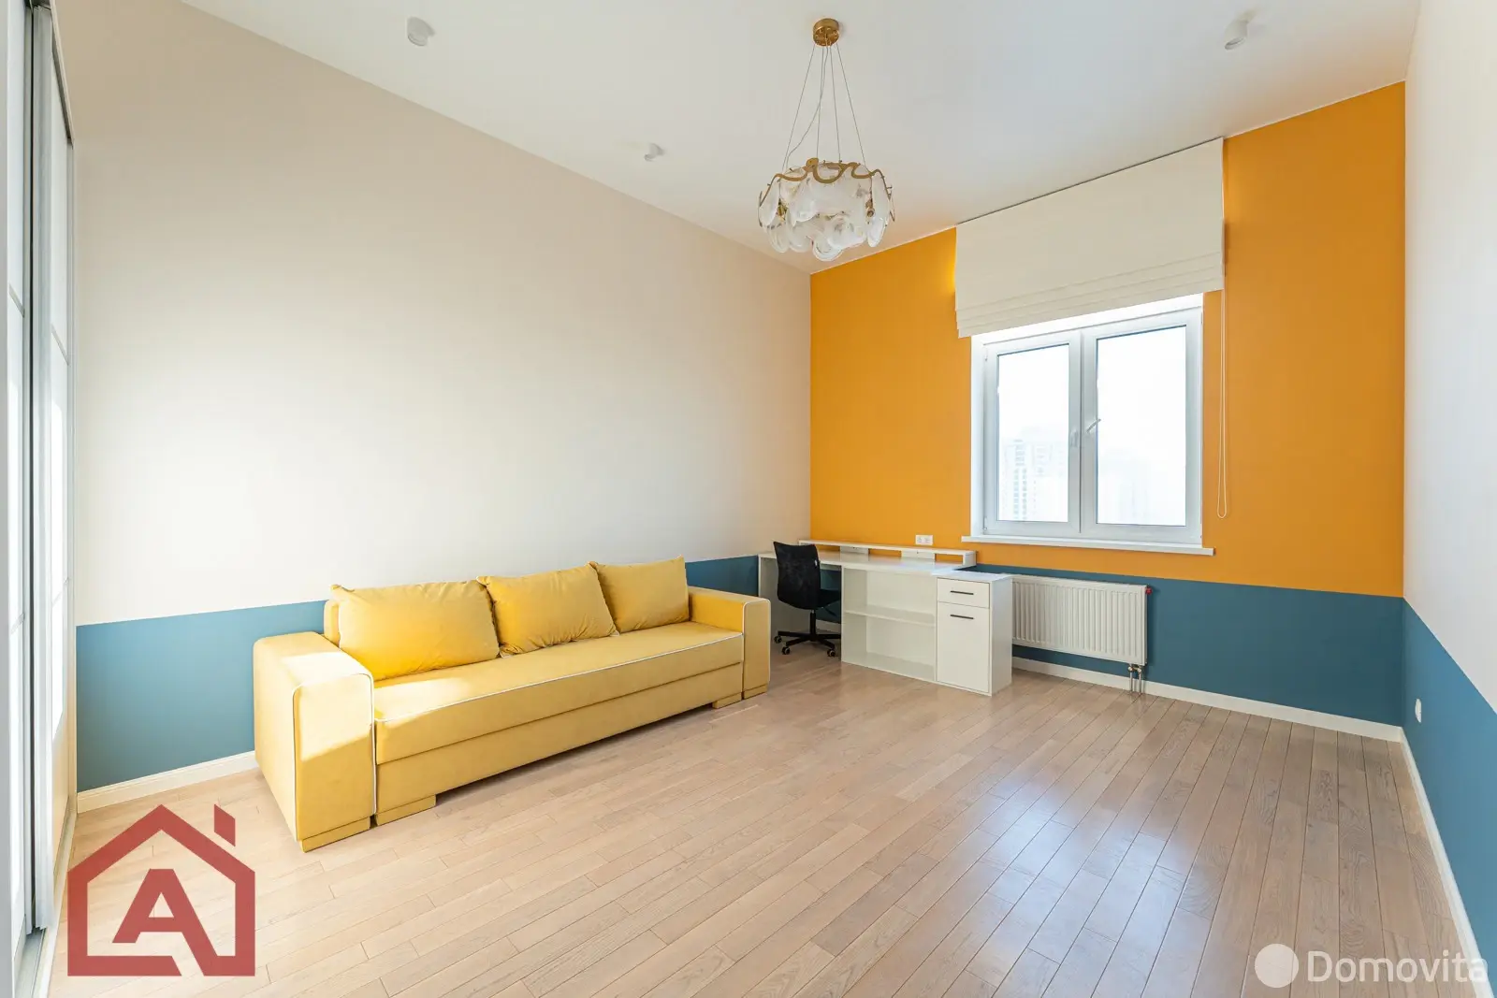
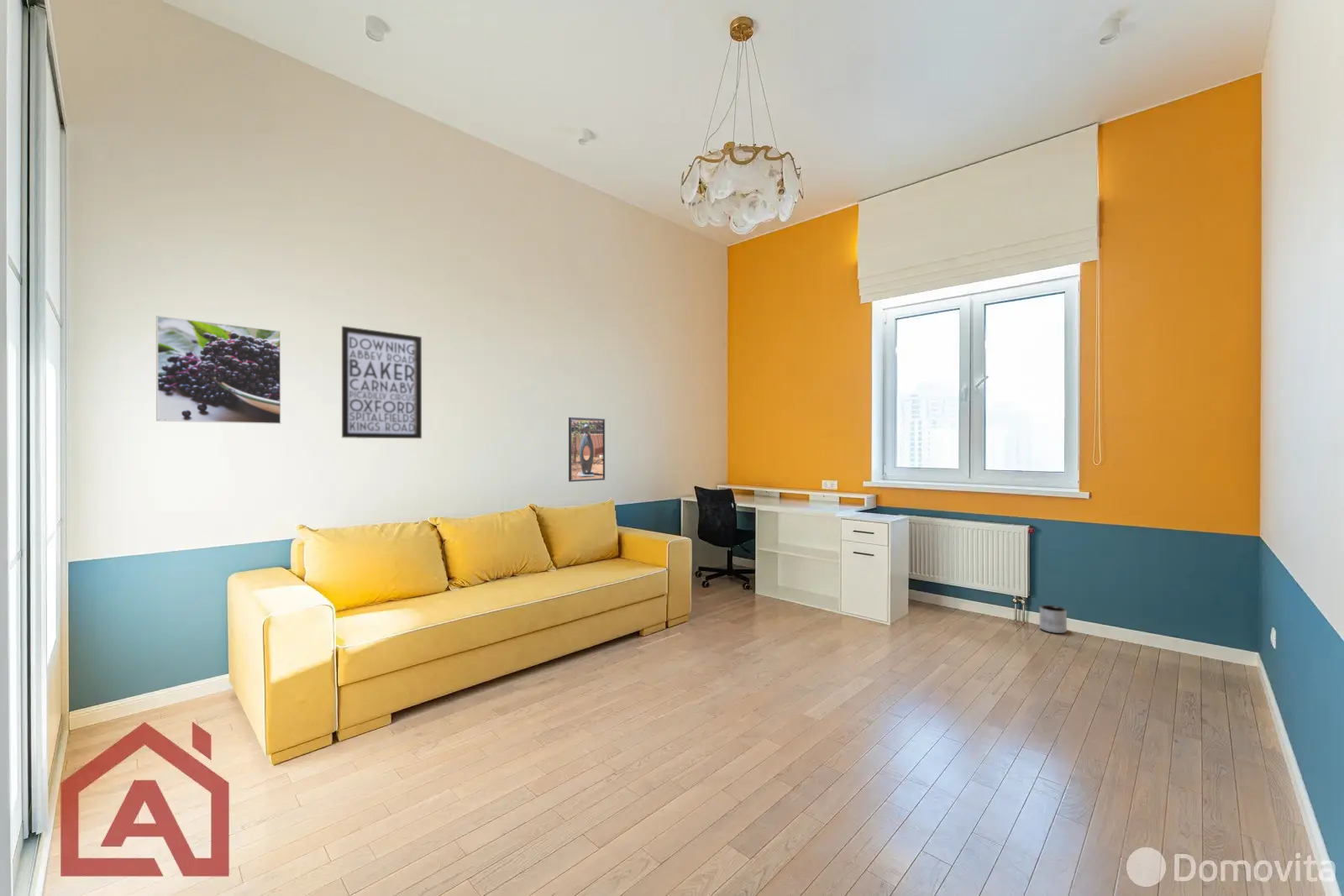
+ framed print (587, 449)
+ planter (1053, 619)
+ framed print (222, 373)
+ wall art (383, 385)
